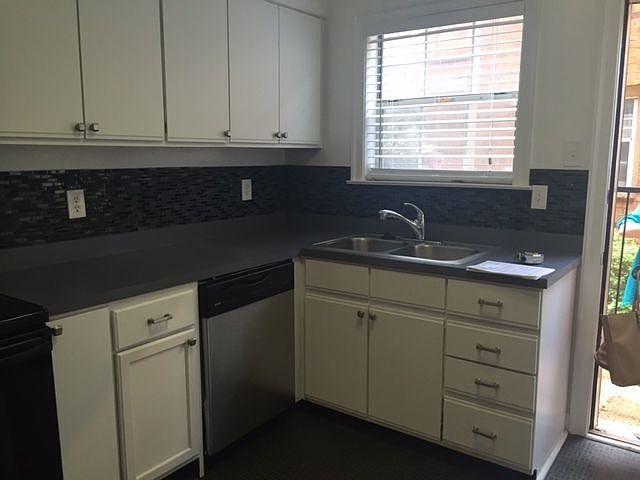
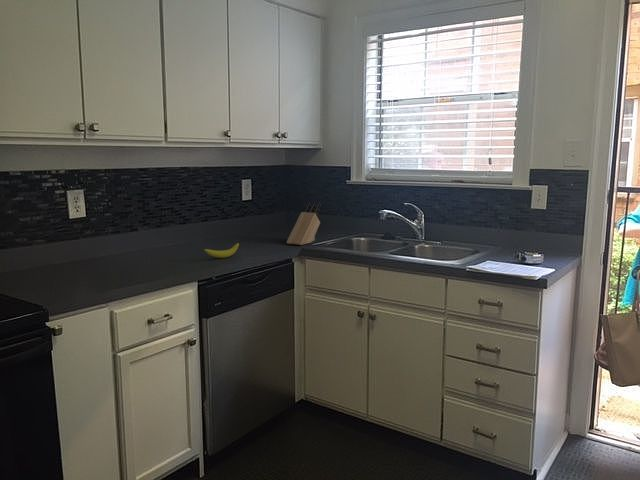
+ knife block (305, 222)
+ banana (222, 251)
